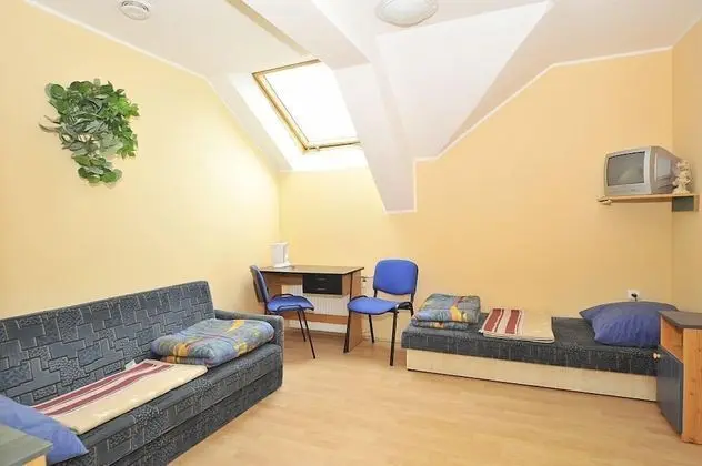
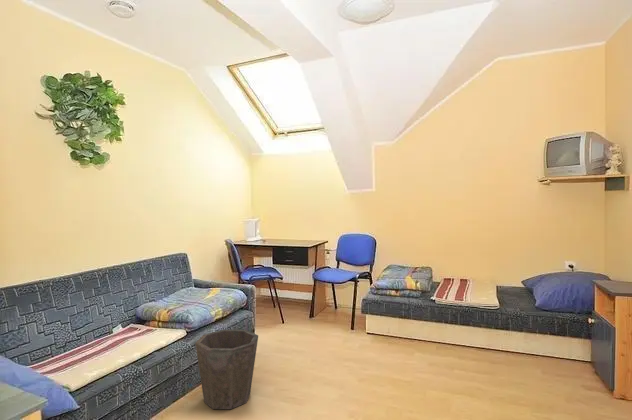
+ waste bin (227, 368)
